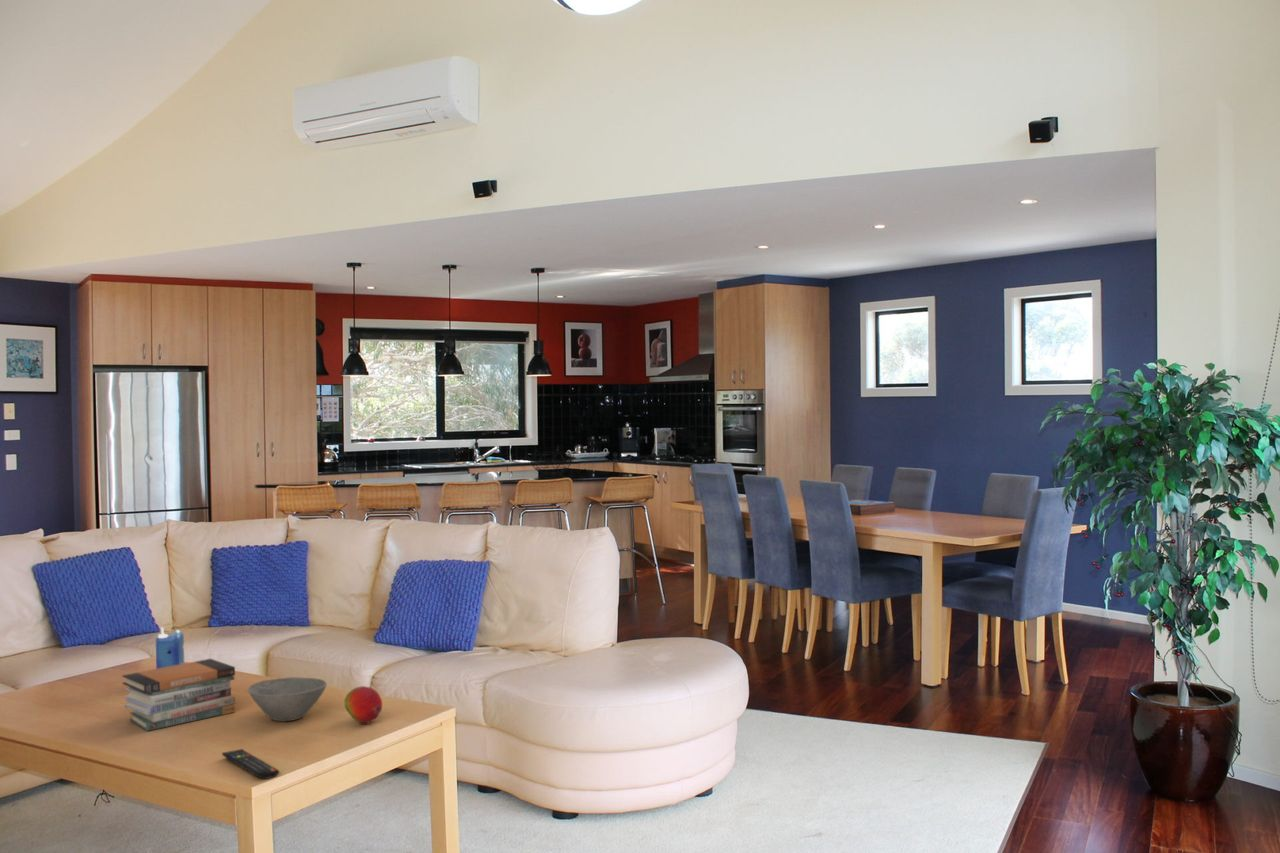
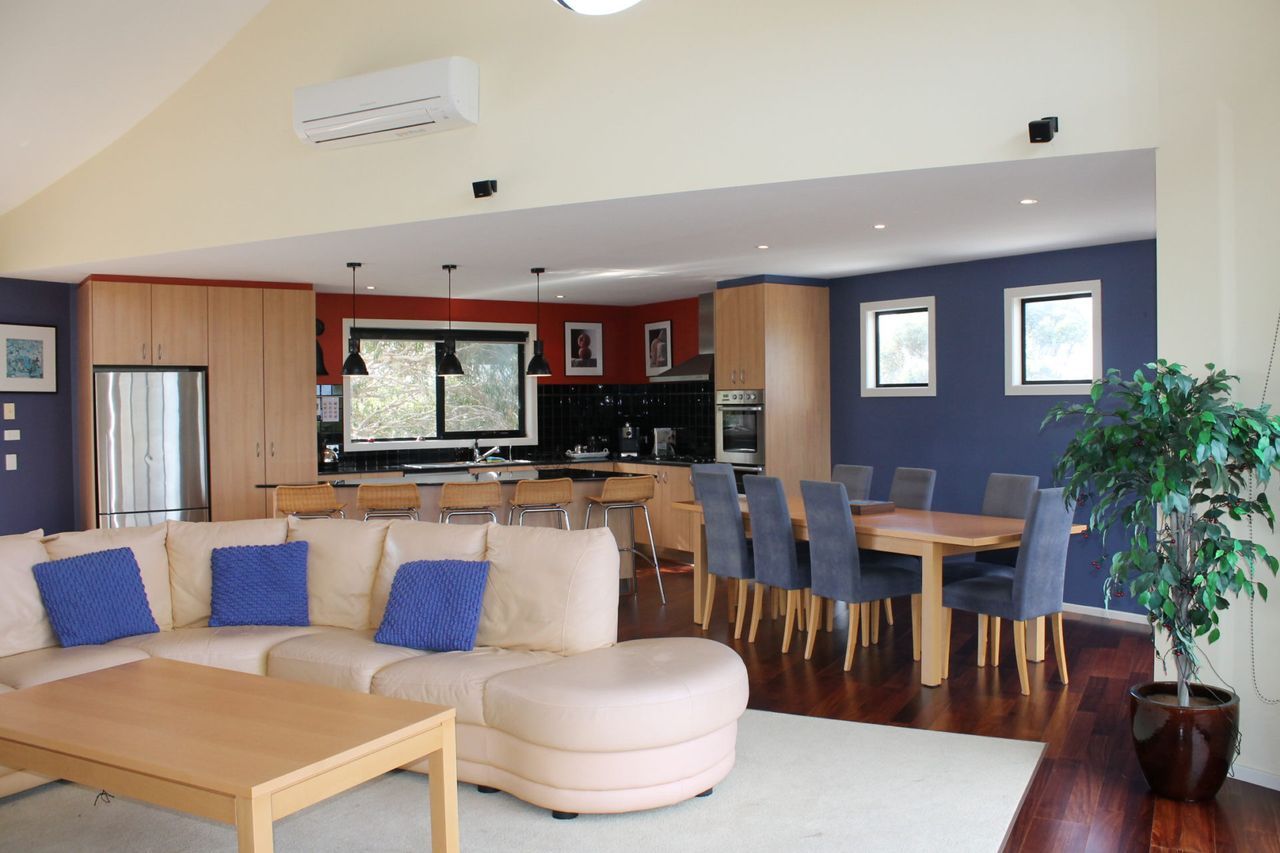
- remote control (250, 763)
- candle (170, 655)
- book stack (180, 693)
- fruit (363, 704)
- bowl (287, 701)
